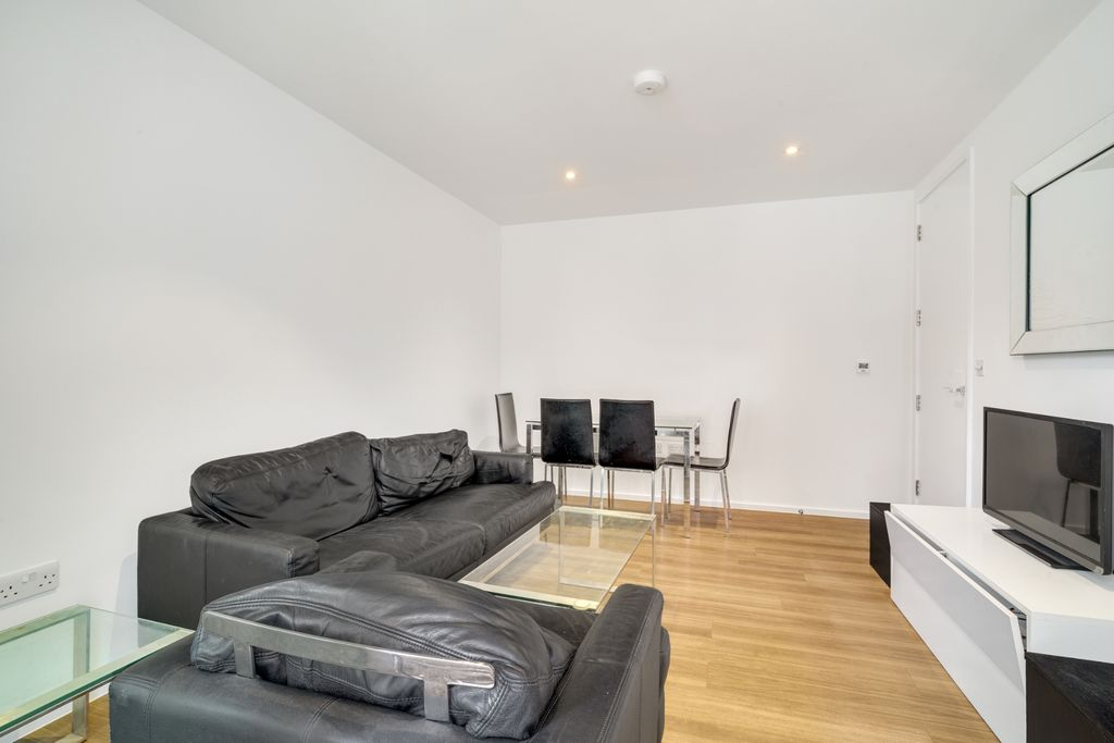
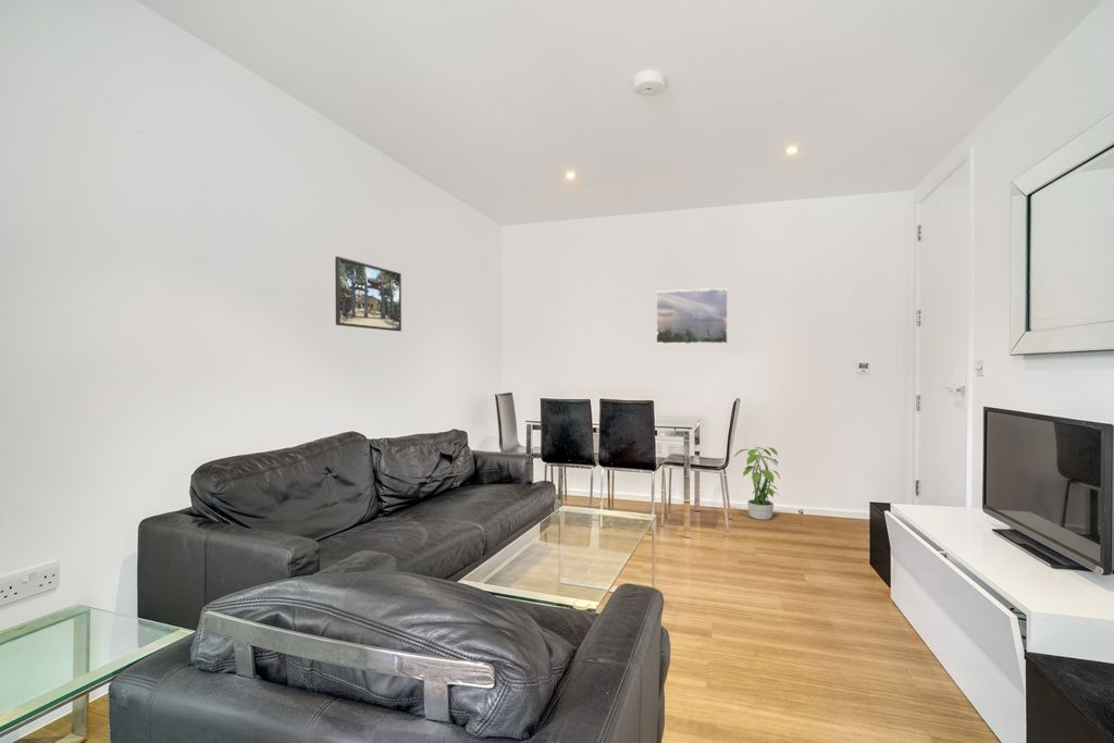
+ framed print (691, 317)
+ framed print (371, 297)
+ potted plant (755, 481)
